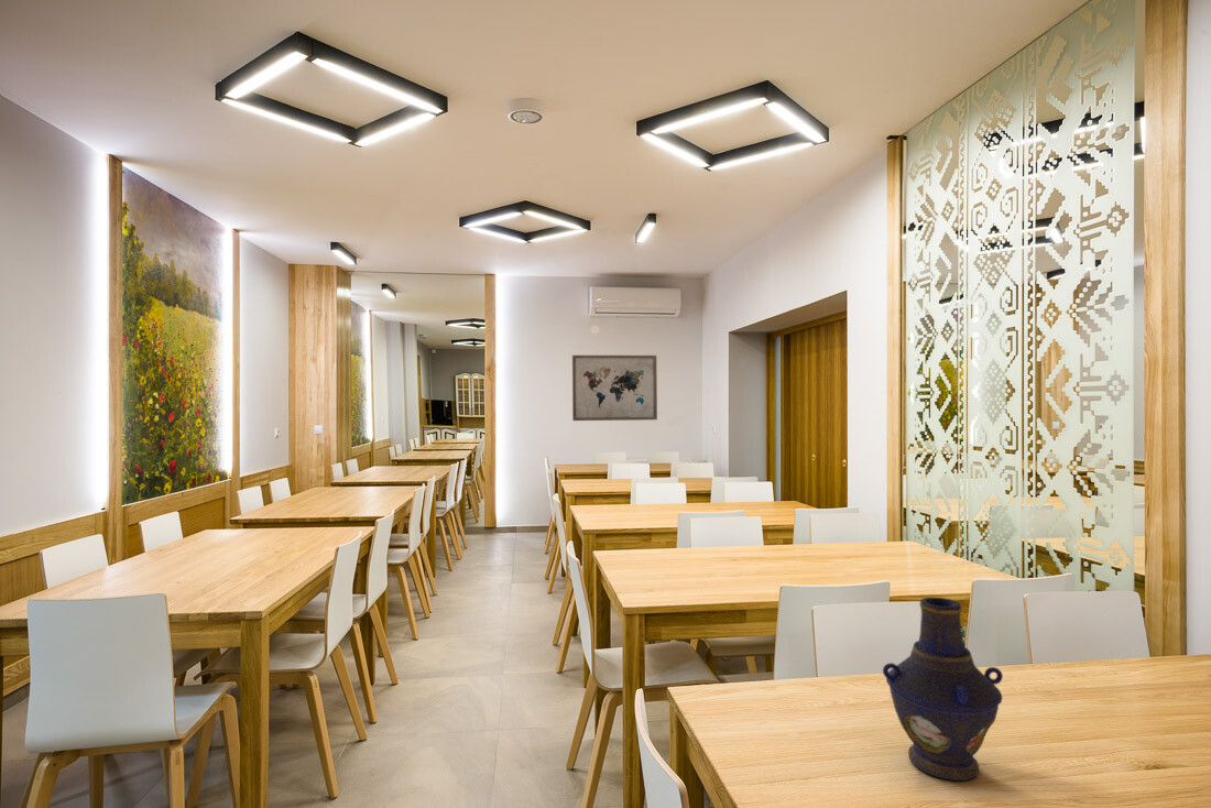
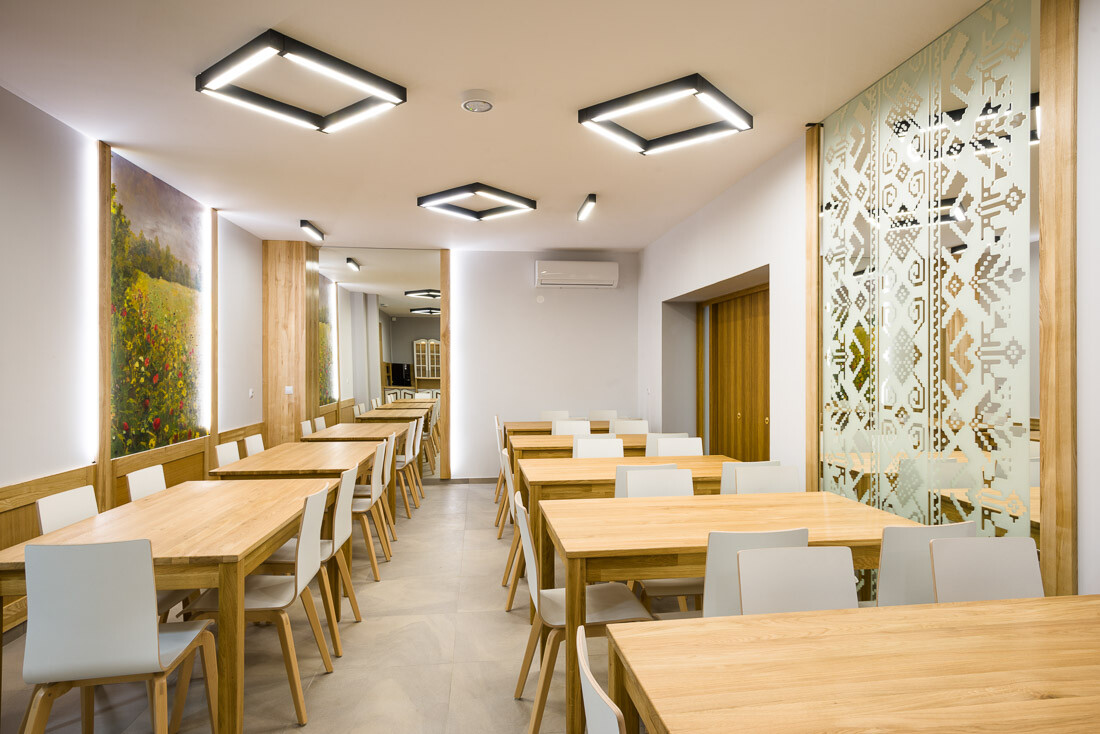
- wall art (614, 387)
- vase (941, 683)
